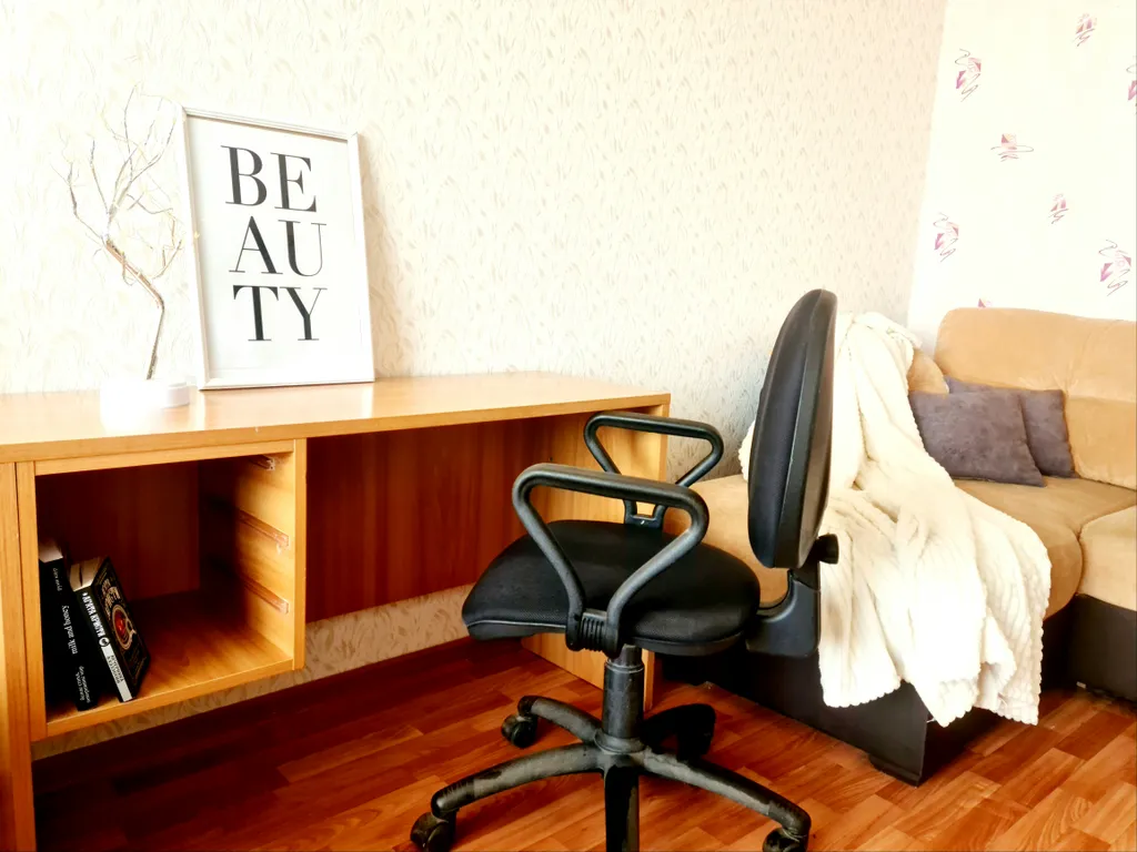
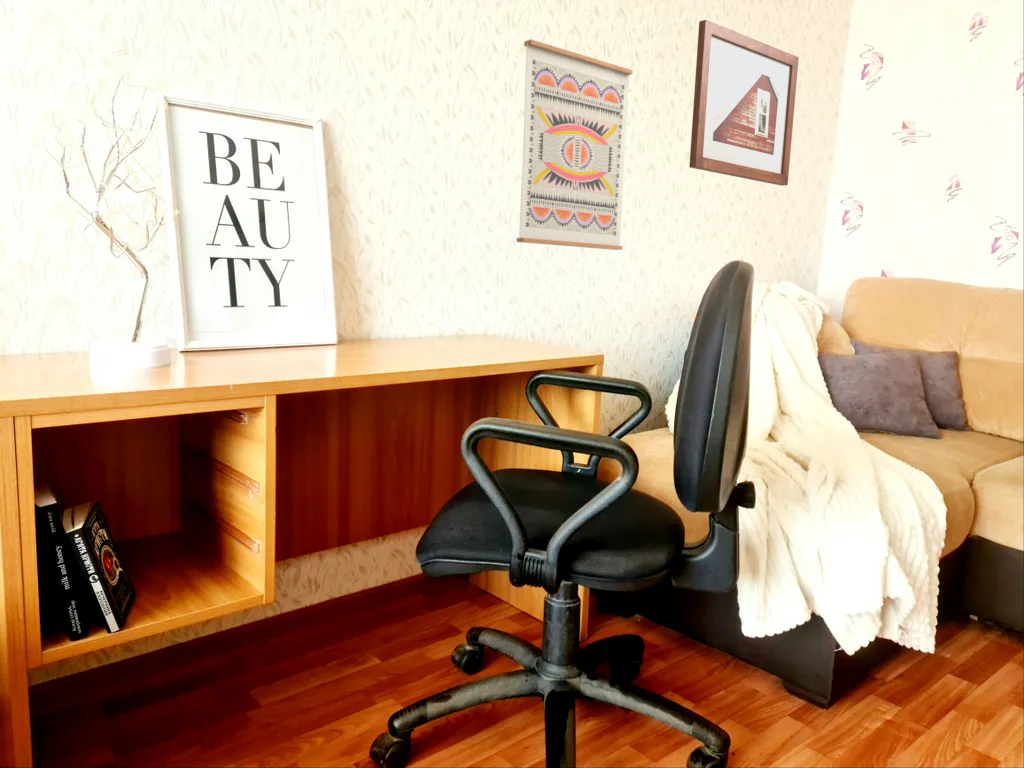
+ wall art (576, 152)
+ picture frame (746, 109)
